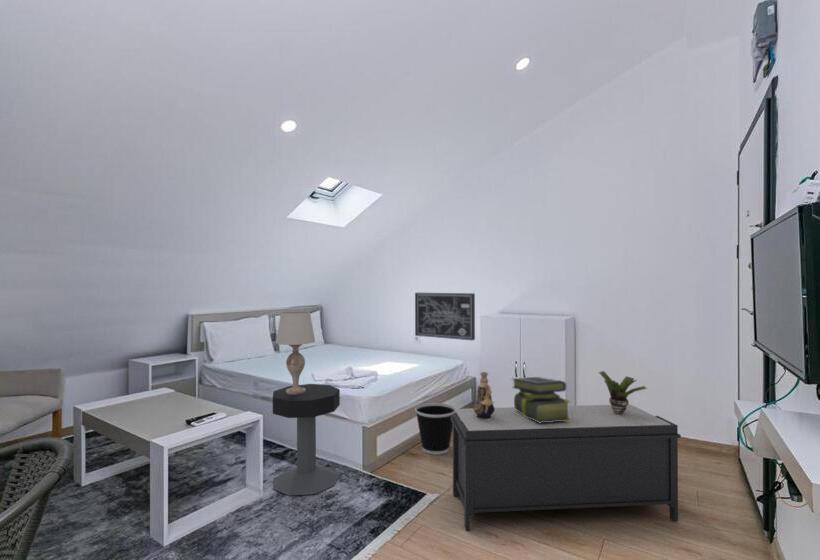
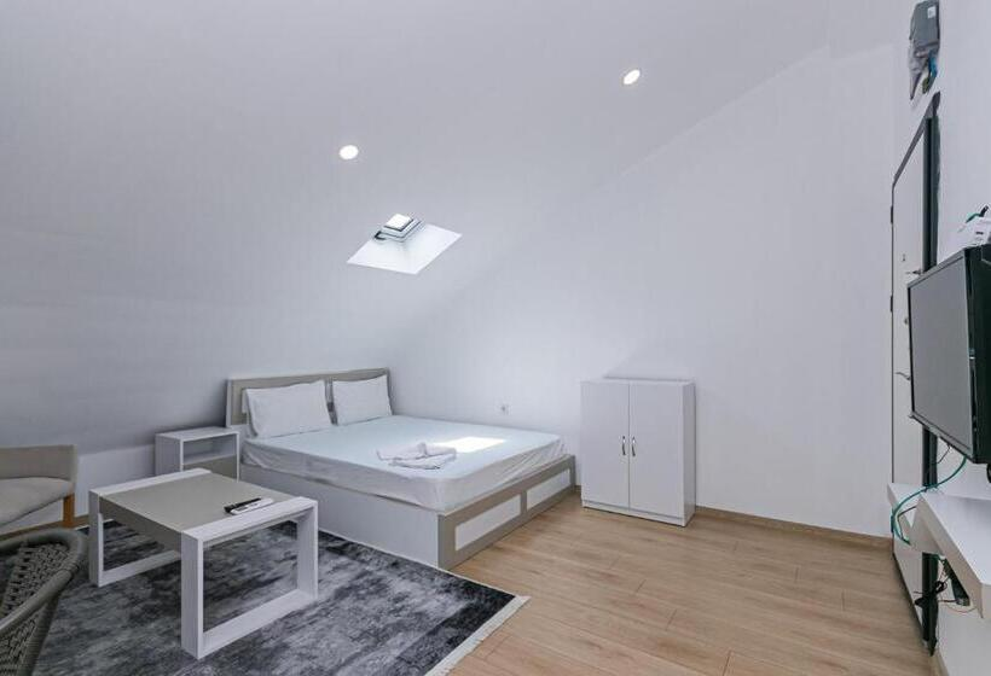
- decorative vase (483, 394)
- wall art (443, 315)
- stack of books (538, 396)
- table lamp (295, 351)
- side table (306, 435)
- potted plant (618, 393)
- wastebasket (435, 429)
- bench (558, 461)
